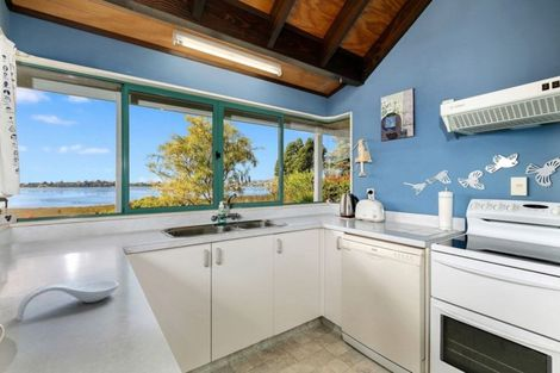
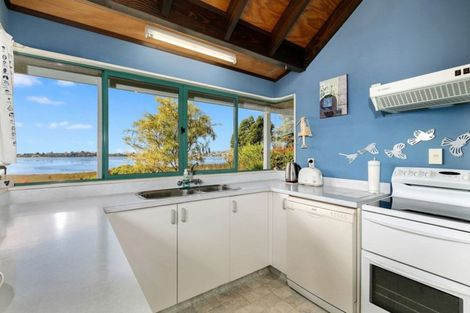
- spoon rest (73, 292)
